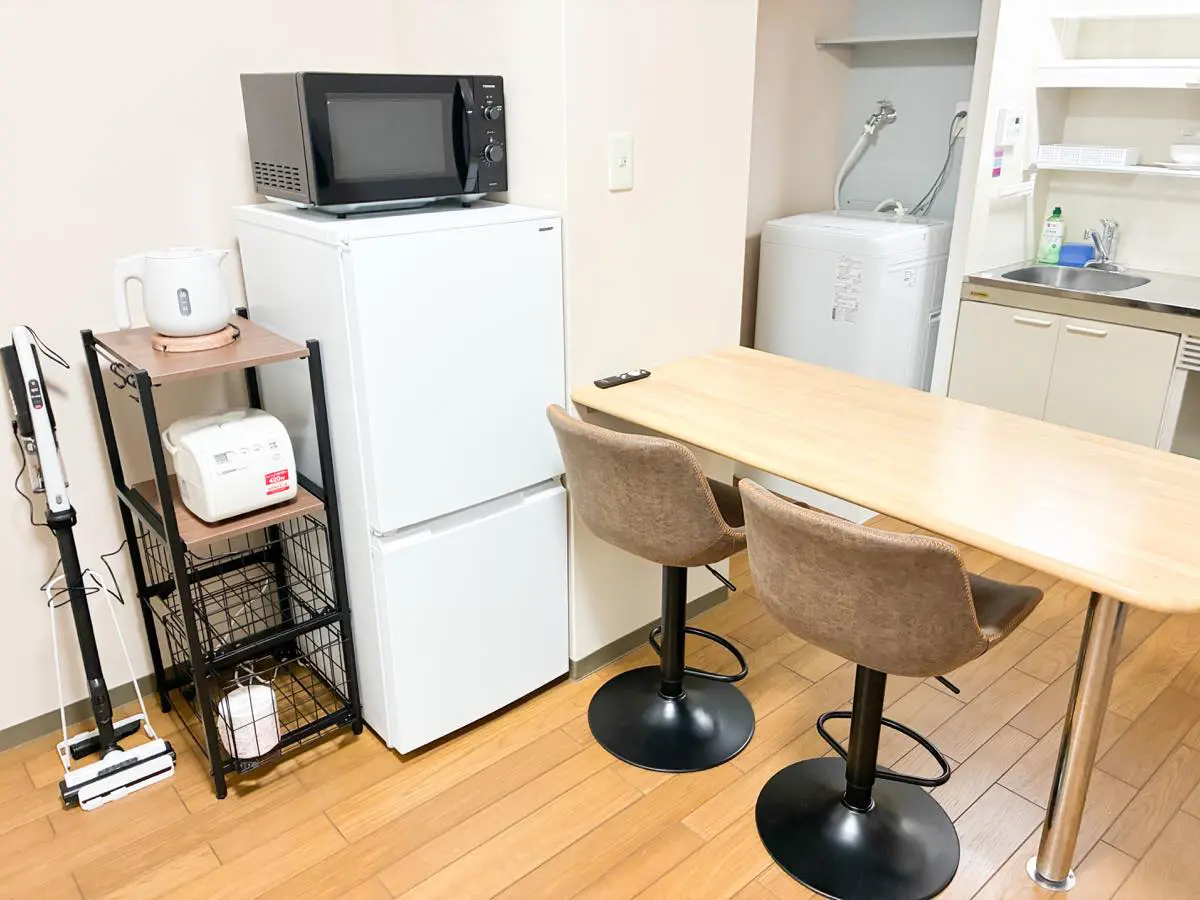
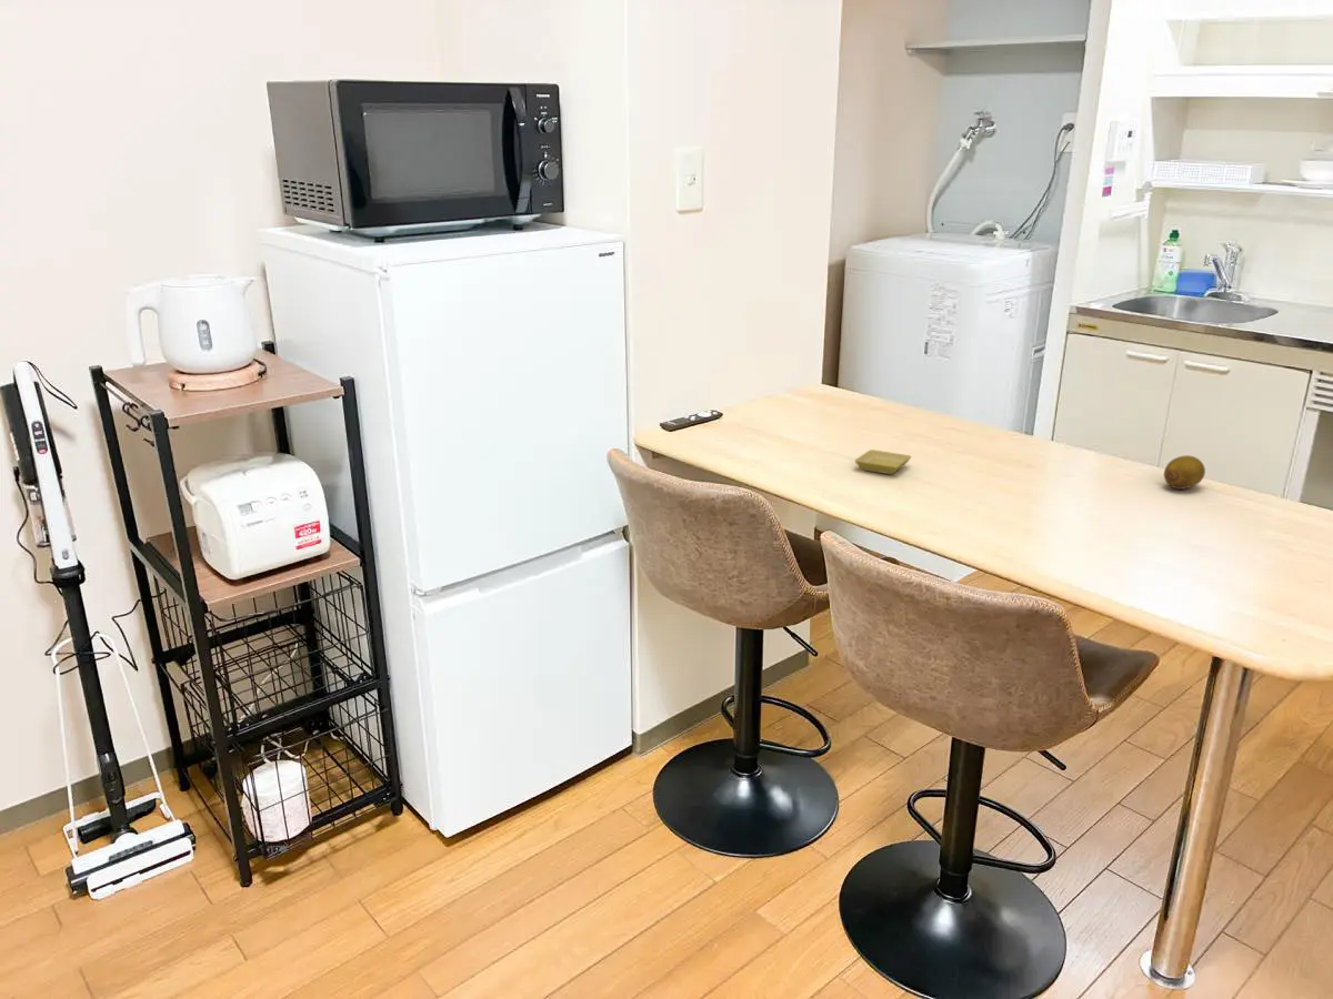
+ fruit (1184, 472)
+ saucer (882, 463)
